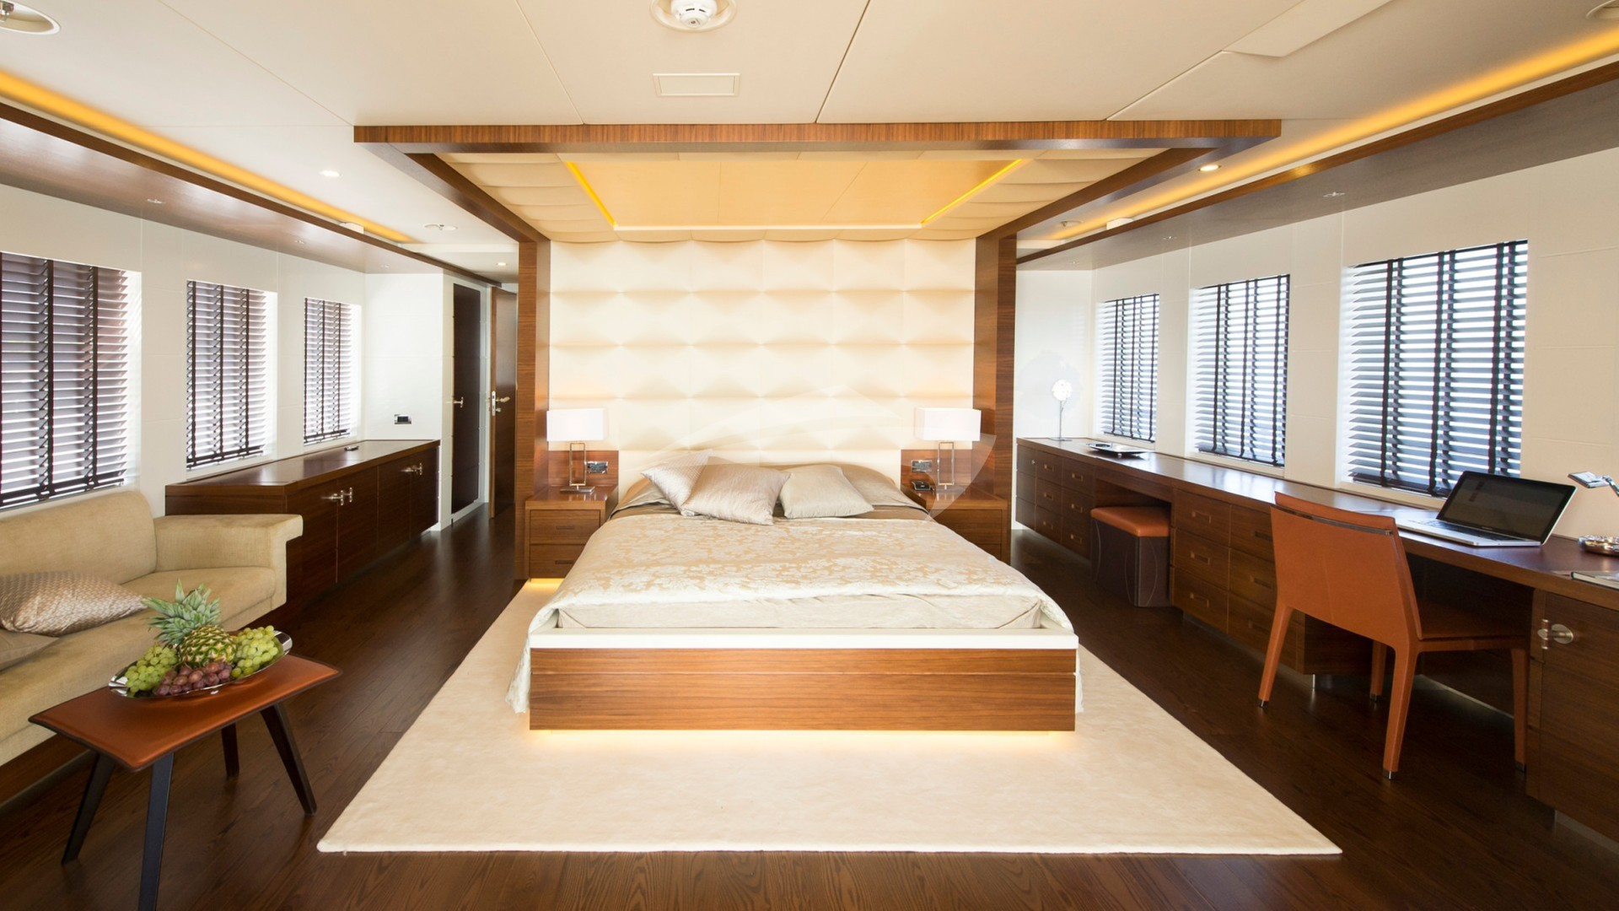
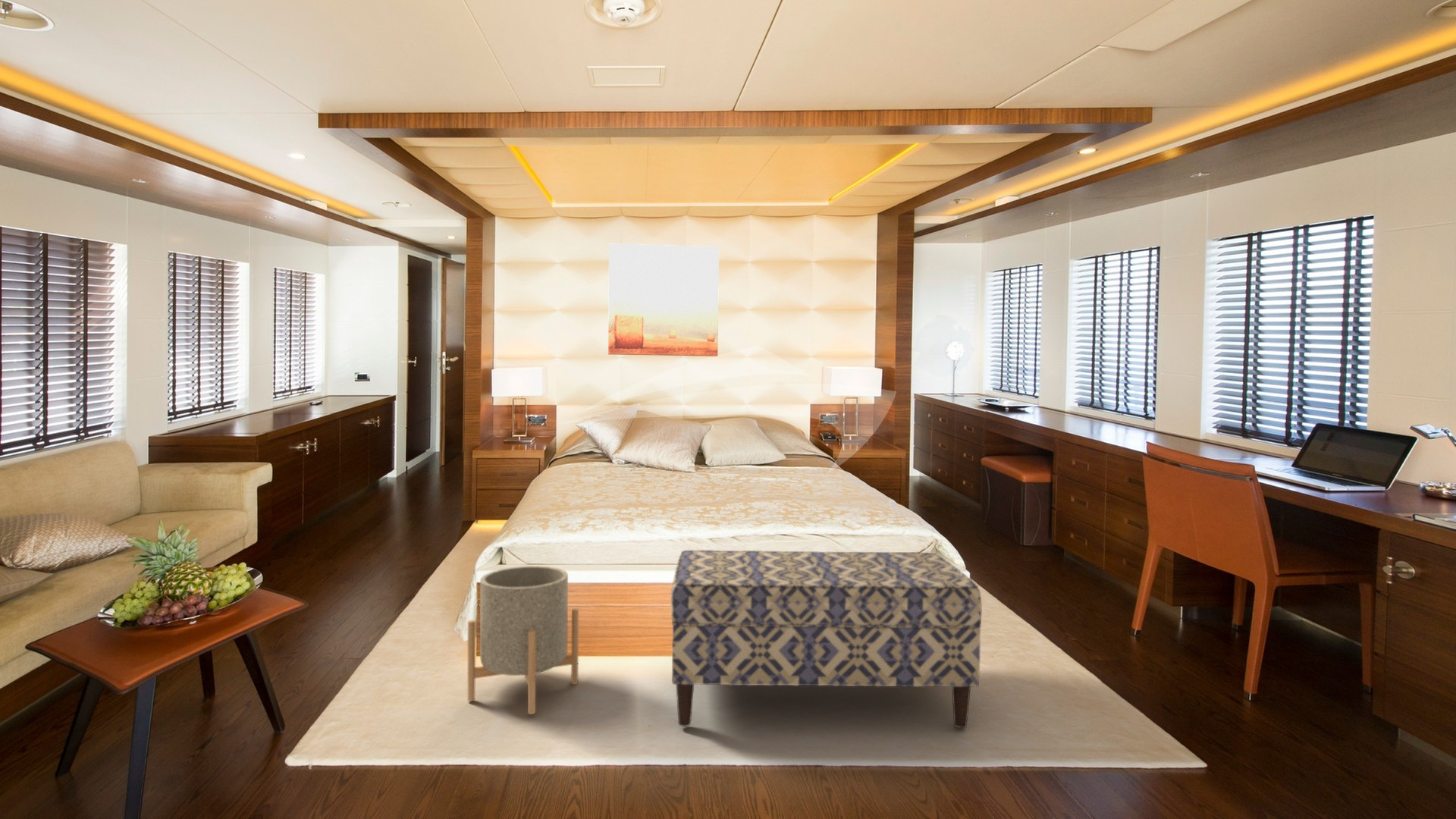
+ planter (524, 634)
+ wall art (664, 300)
+ bench (816, 633)
